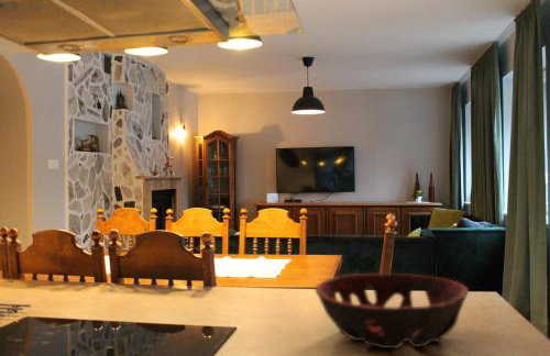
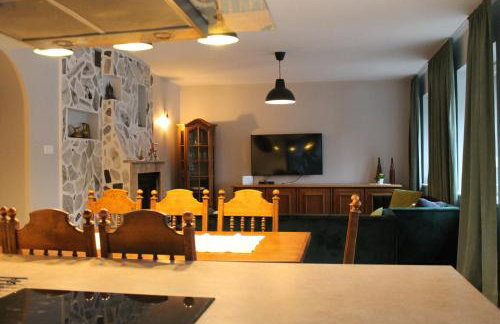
- decorative bowl (389, 310)
